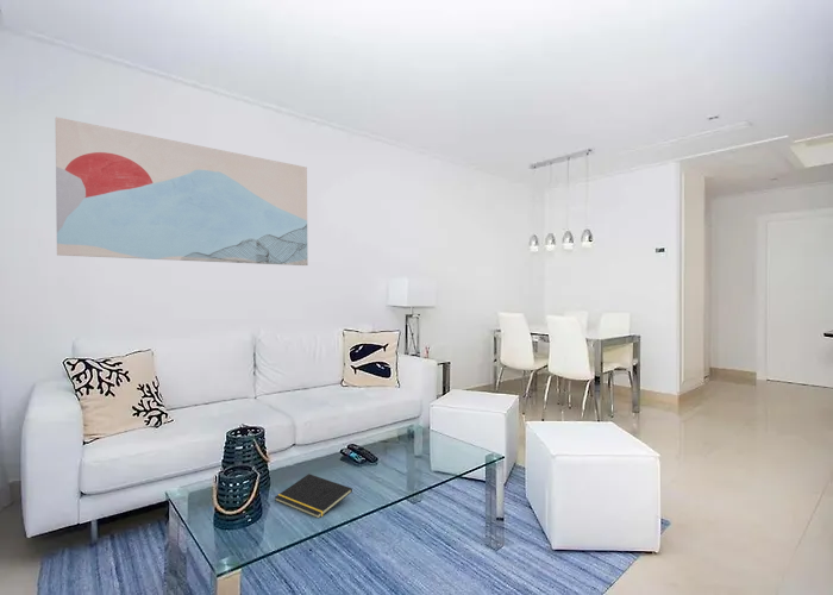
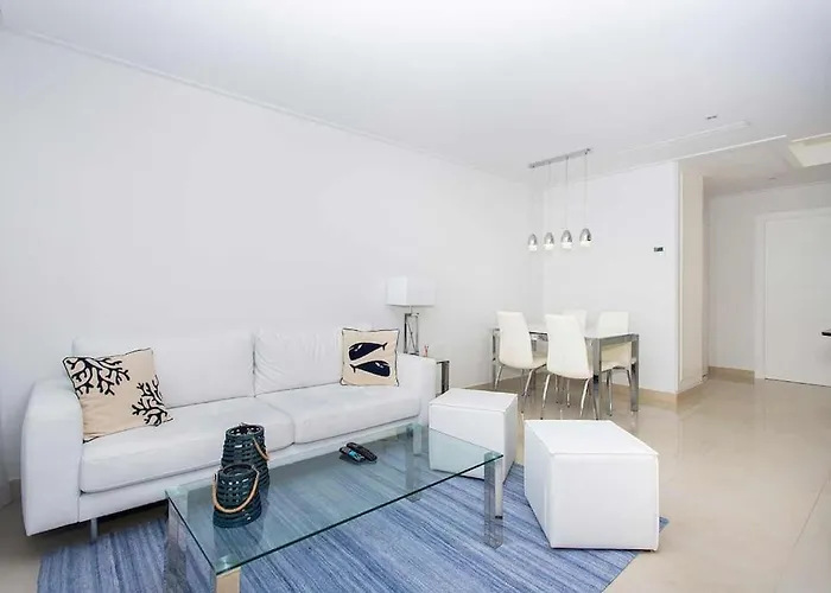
- notepad (313, 494)
- wall art (201, 203)
